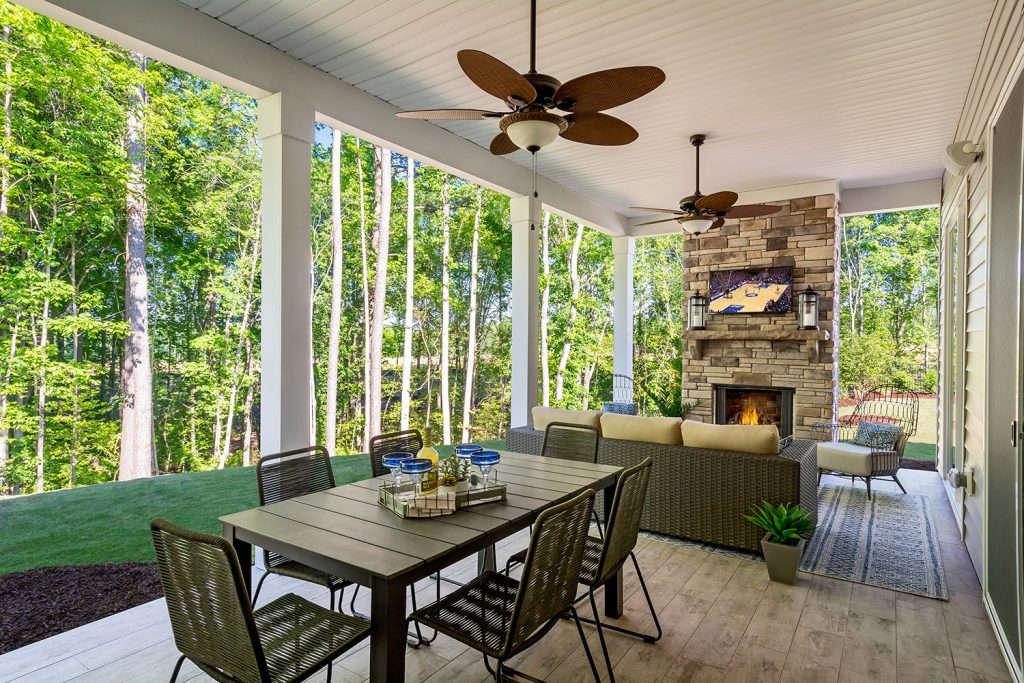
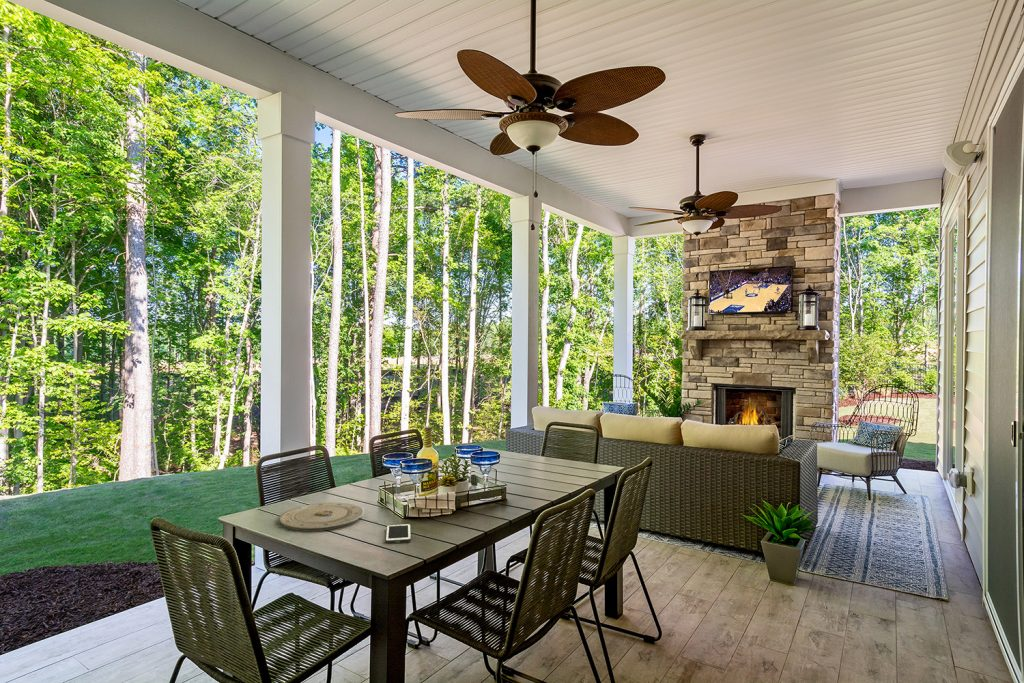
+ plate (322, 516)
+ cell phone (398, 533)
